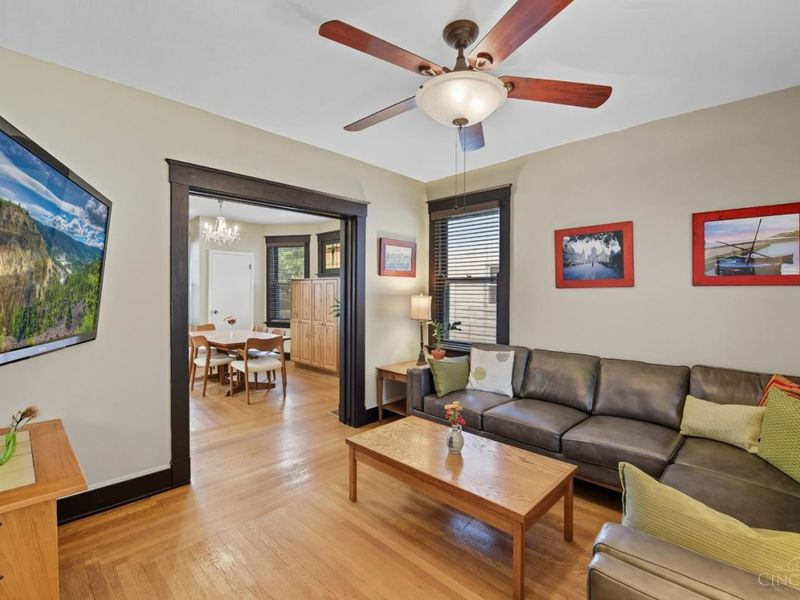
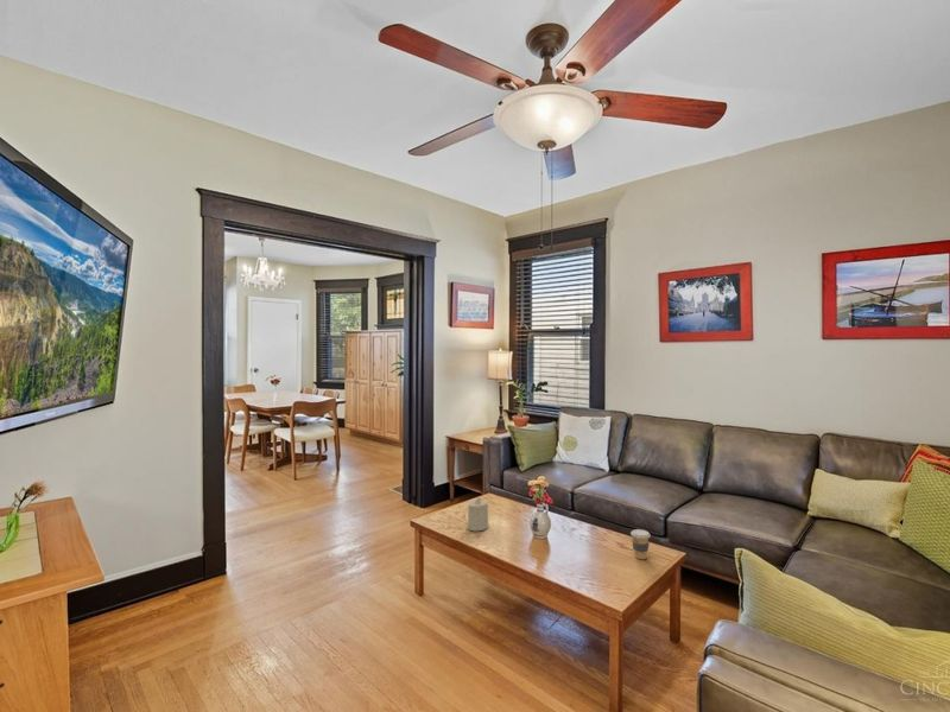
+ coffee cup (640, 543)
+ candle (477, 513)
